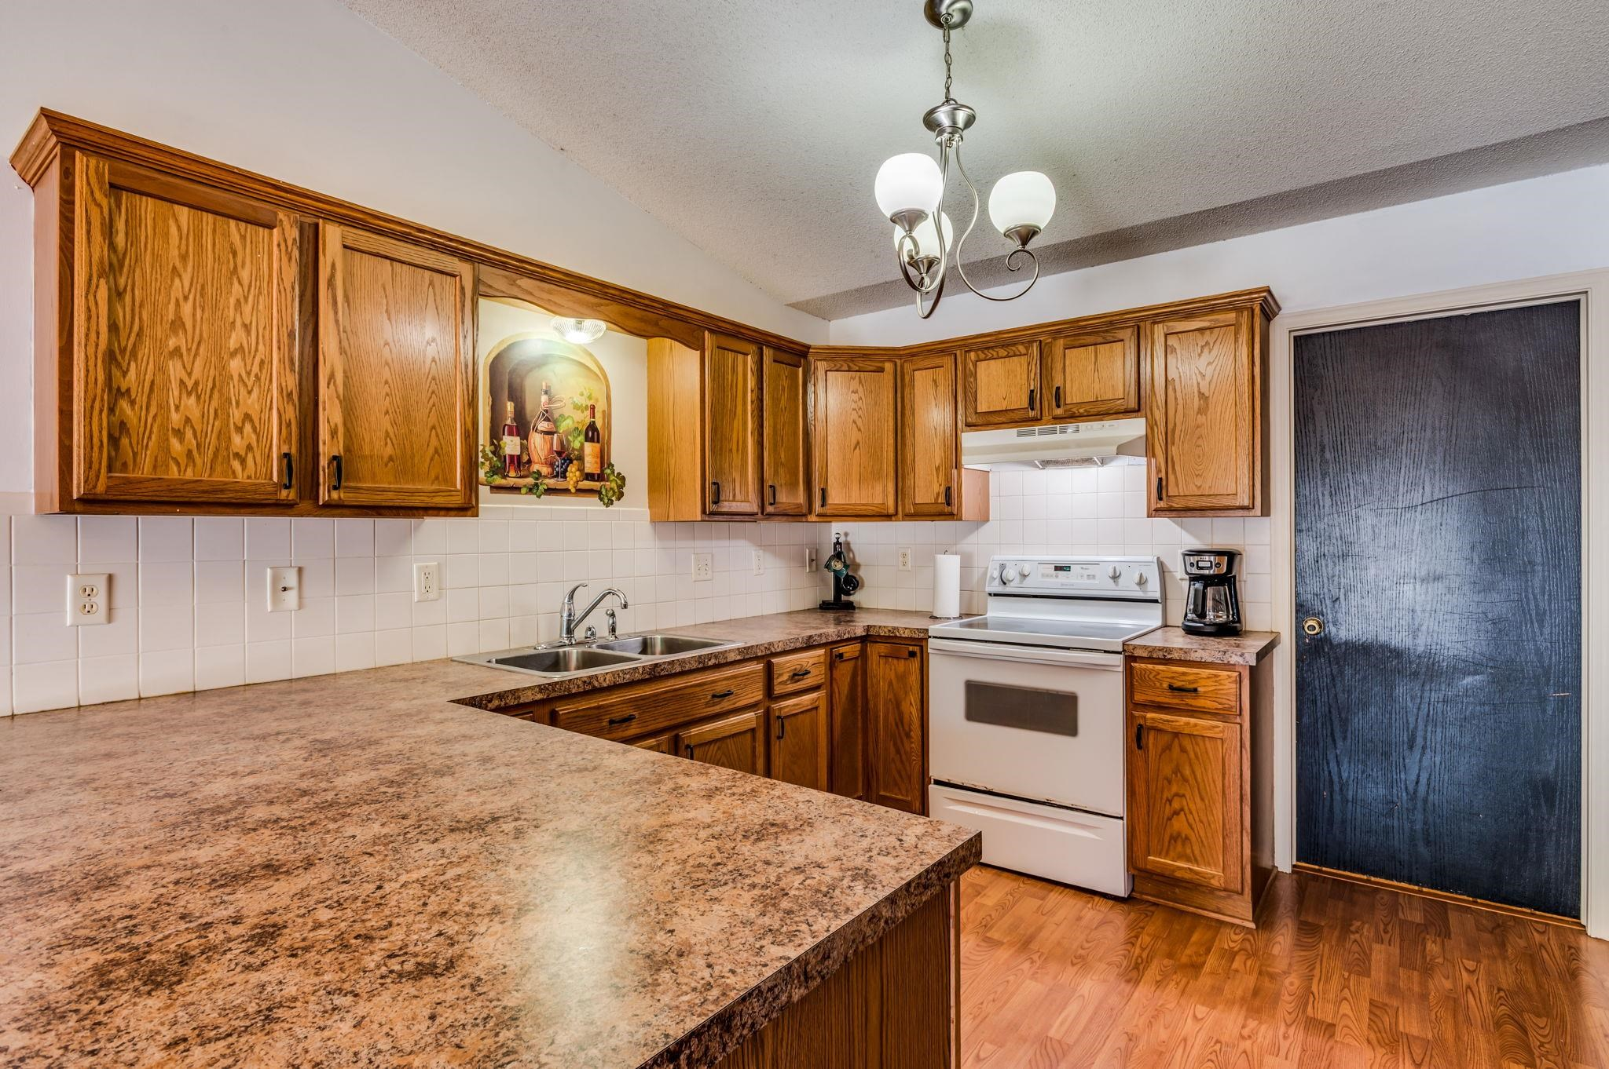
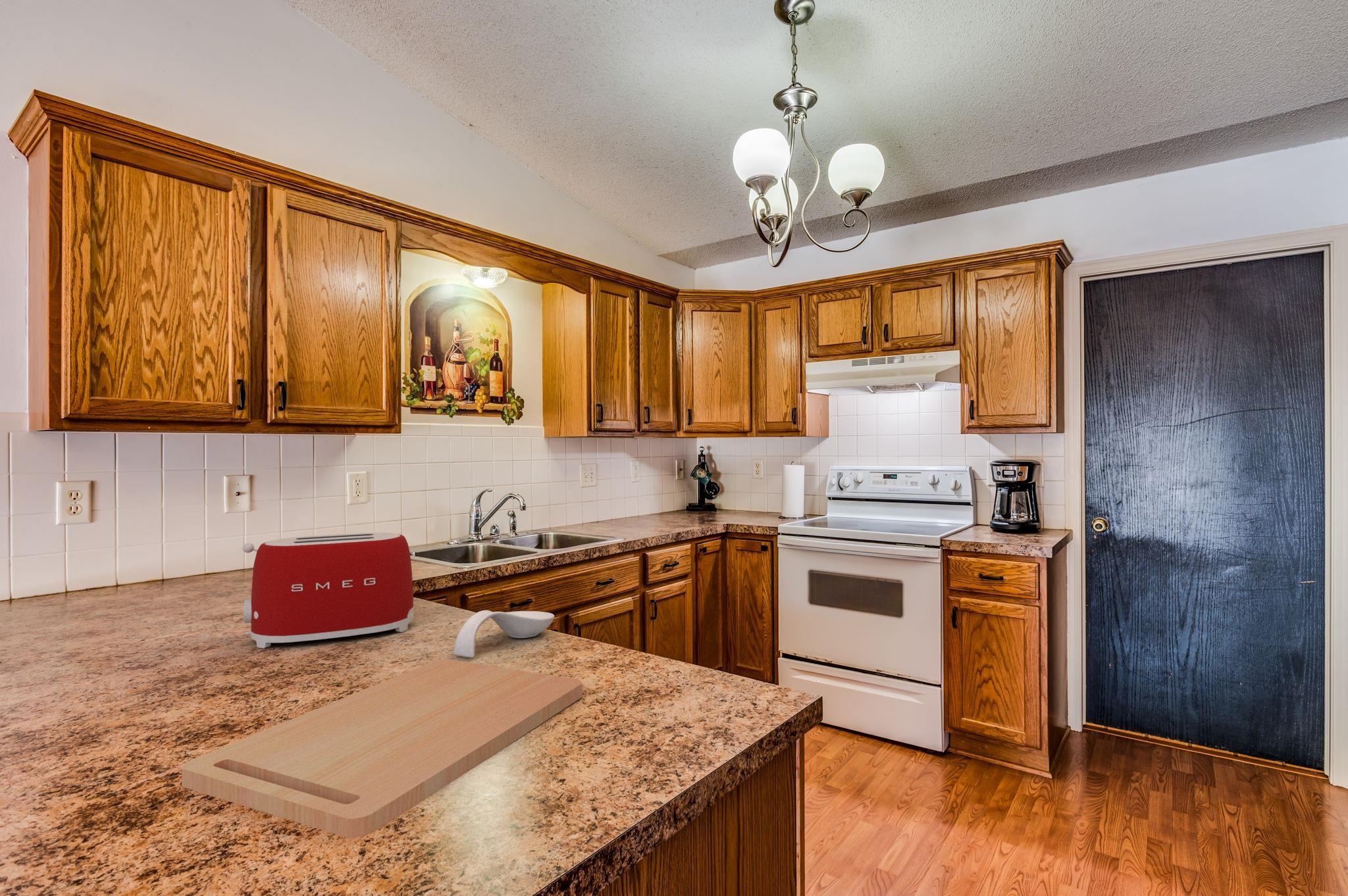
+ spoon rest (506, 624)
+ cutting board (411, 724)
+ toaster (332, 585)
